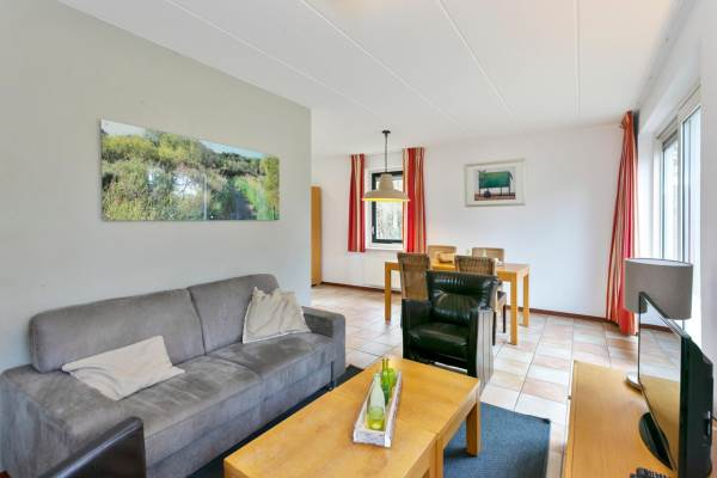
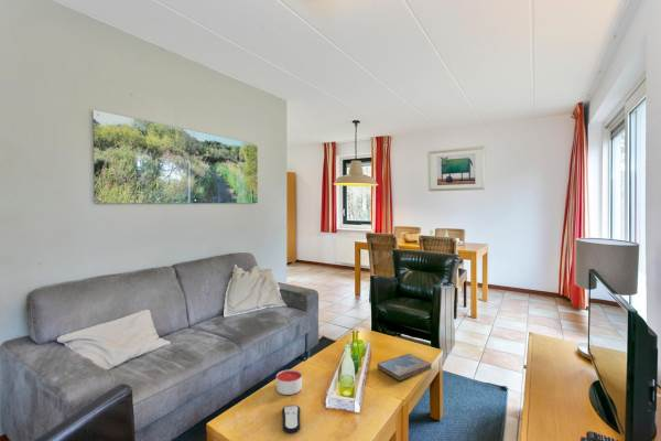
+ remote control (291, 418)
+ hardcover book (404, 366)
+ candle (289, 380)
